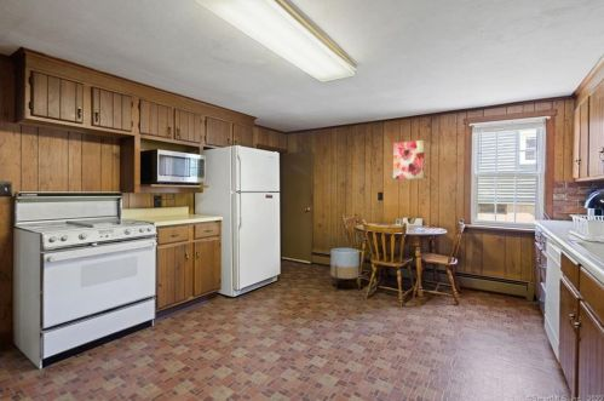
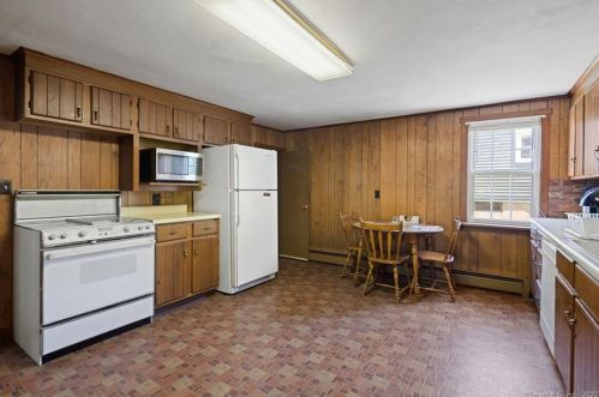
- planter (344, 269)
- wall art (408, 160)
